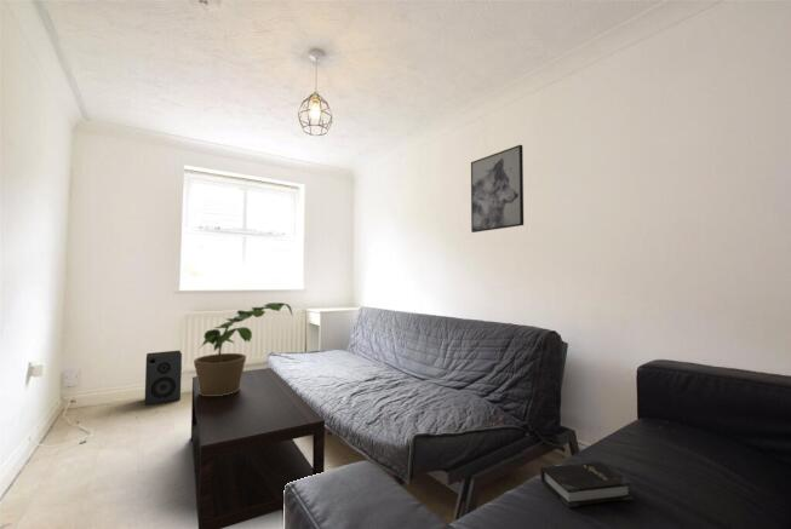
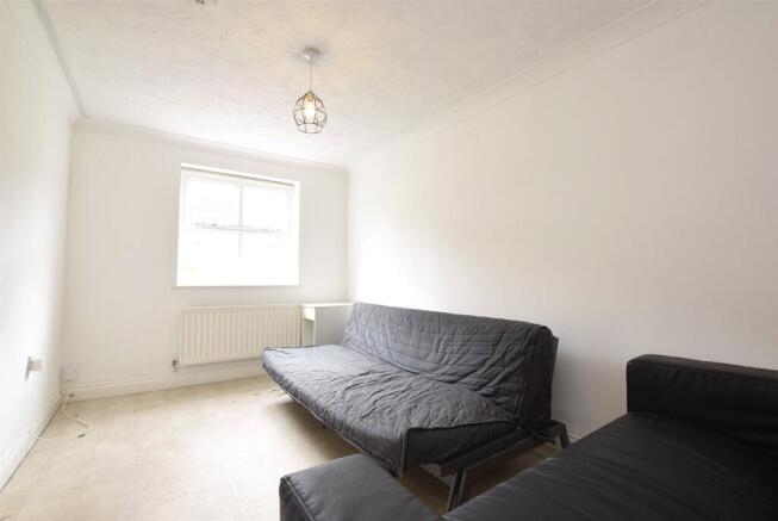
- coffee table (246, 431)
- hardback book (584, 481)
- potted plant (248, 341)
- wall art (495, 191)
- speaker (162, 375)
